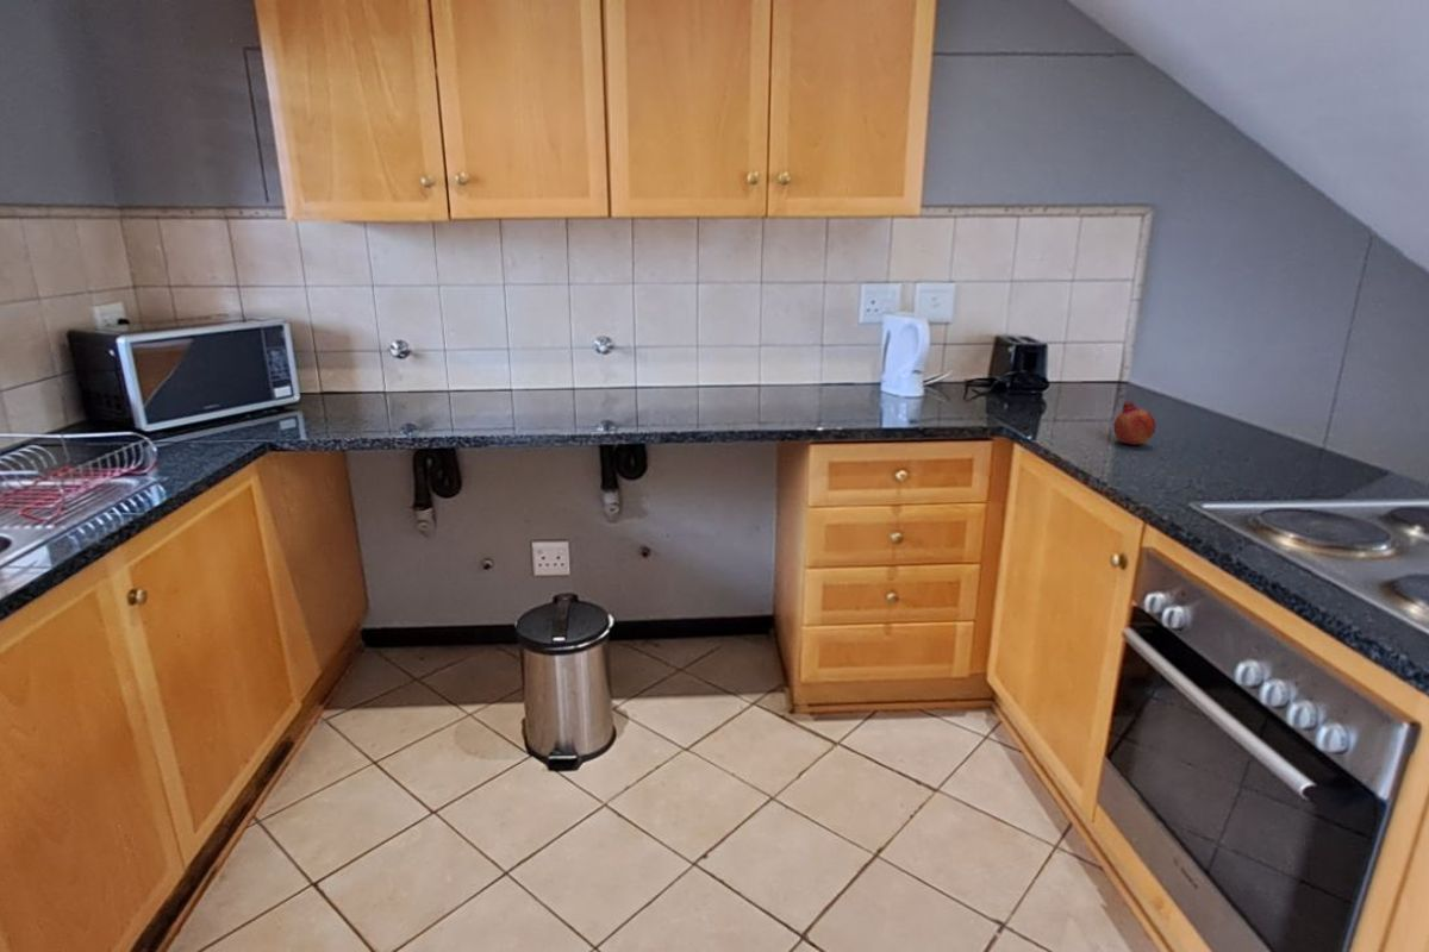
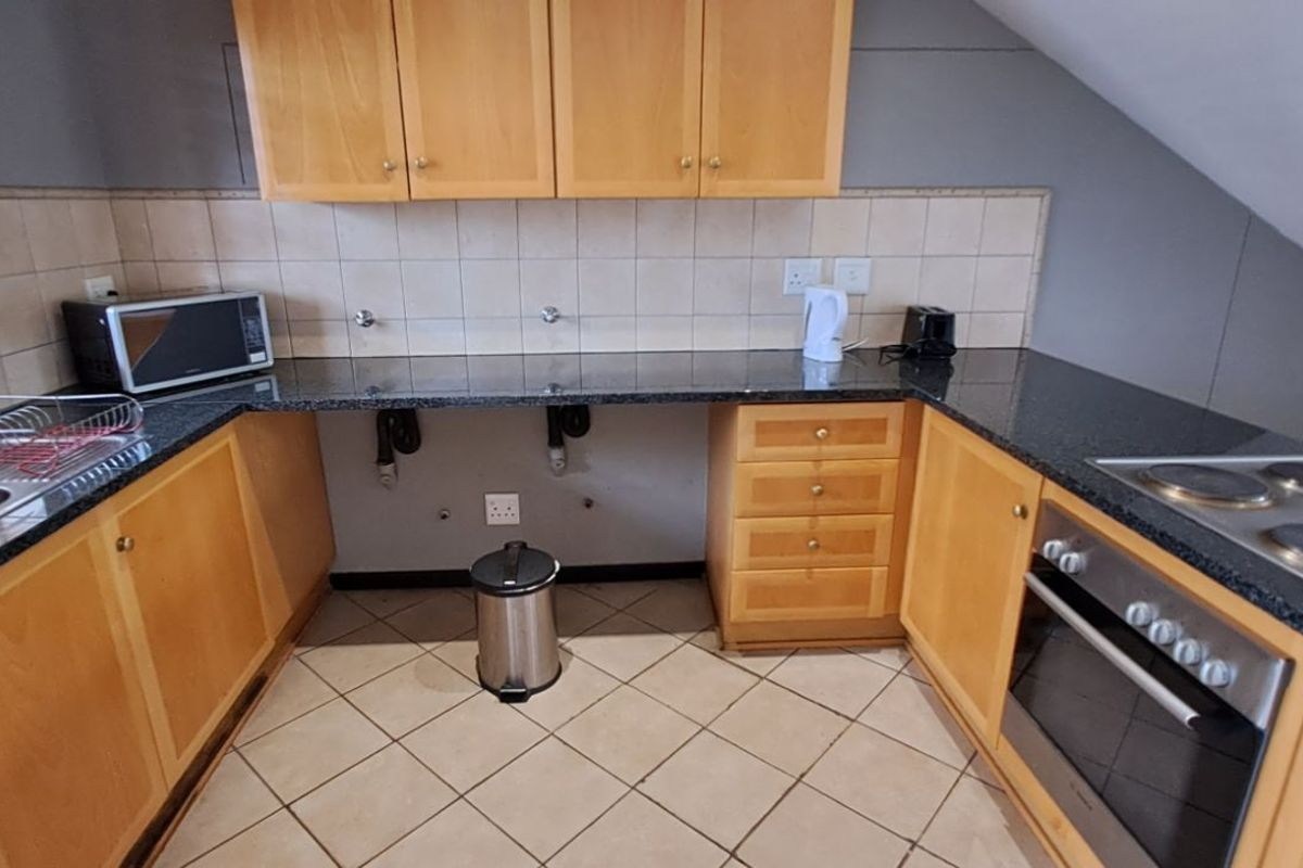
- fruit (1135, 422)
